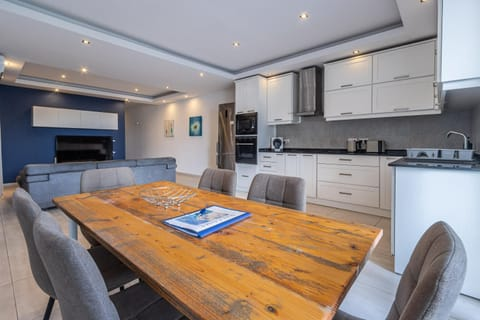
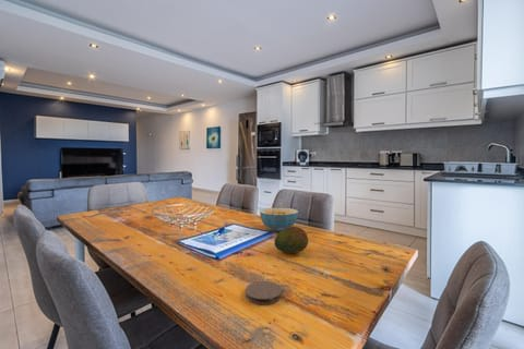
+ fruit (290, 240)
+ cereal bowl (278, 220)
+ coaster (263, 291)
